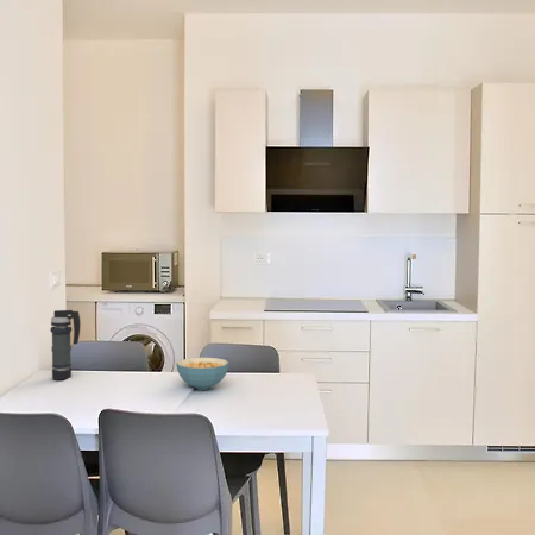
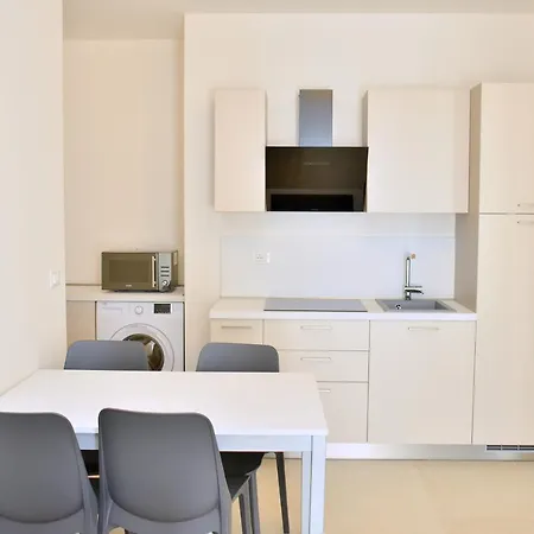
- cereal bowl (202, 374)
- smoke grenade (65, 344)
